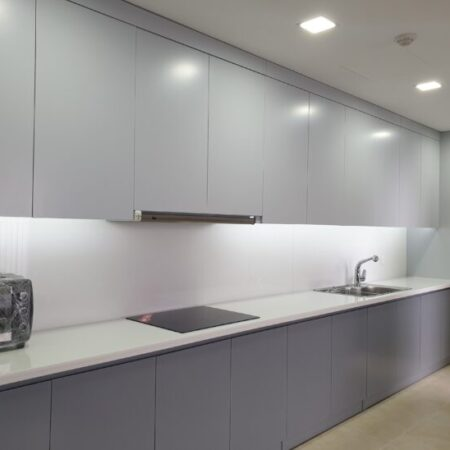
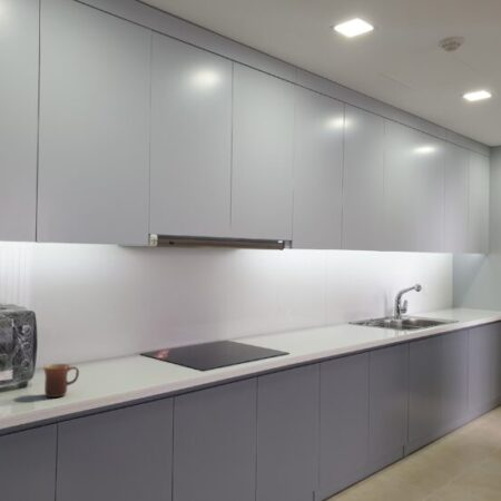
+ mug (60, 380)
